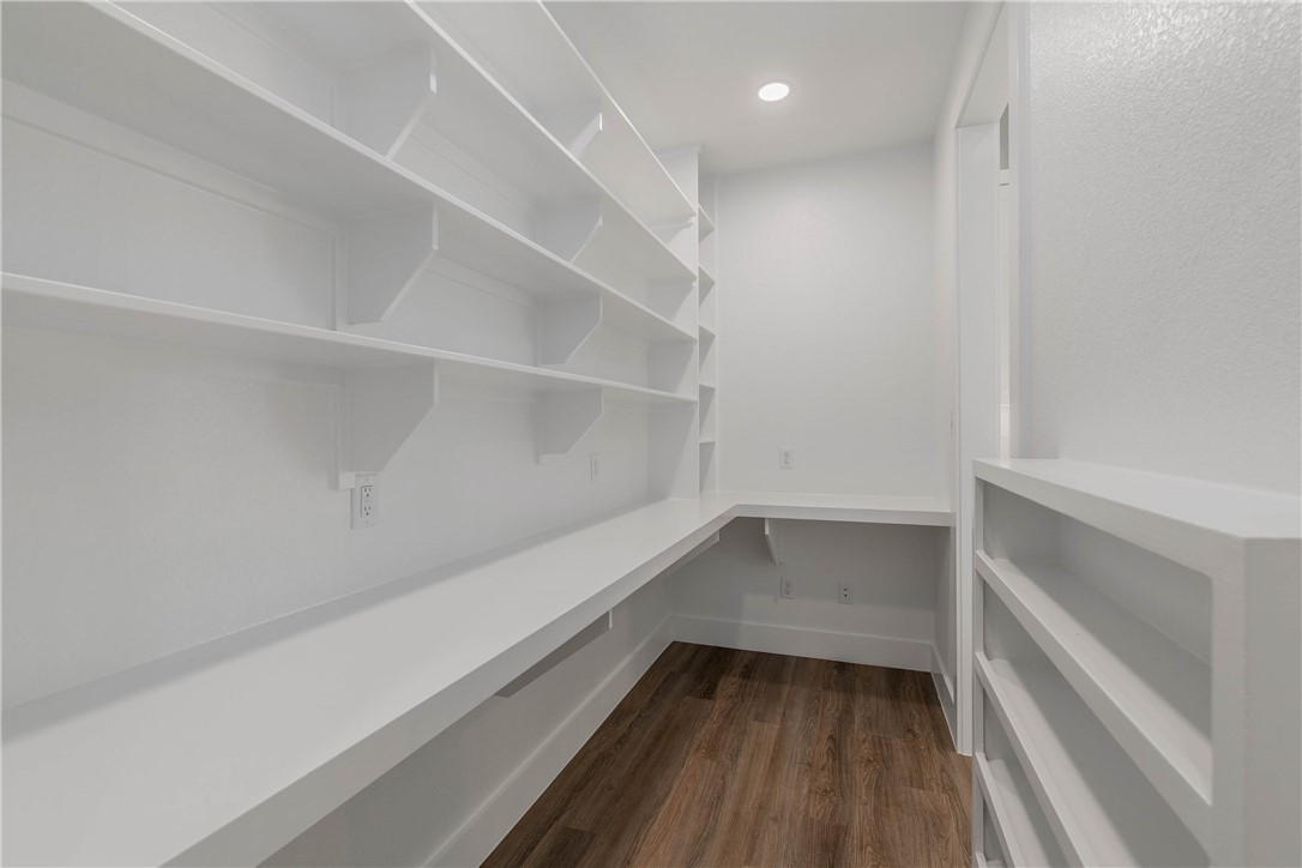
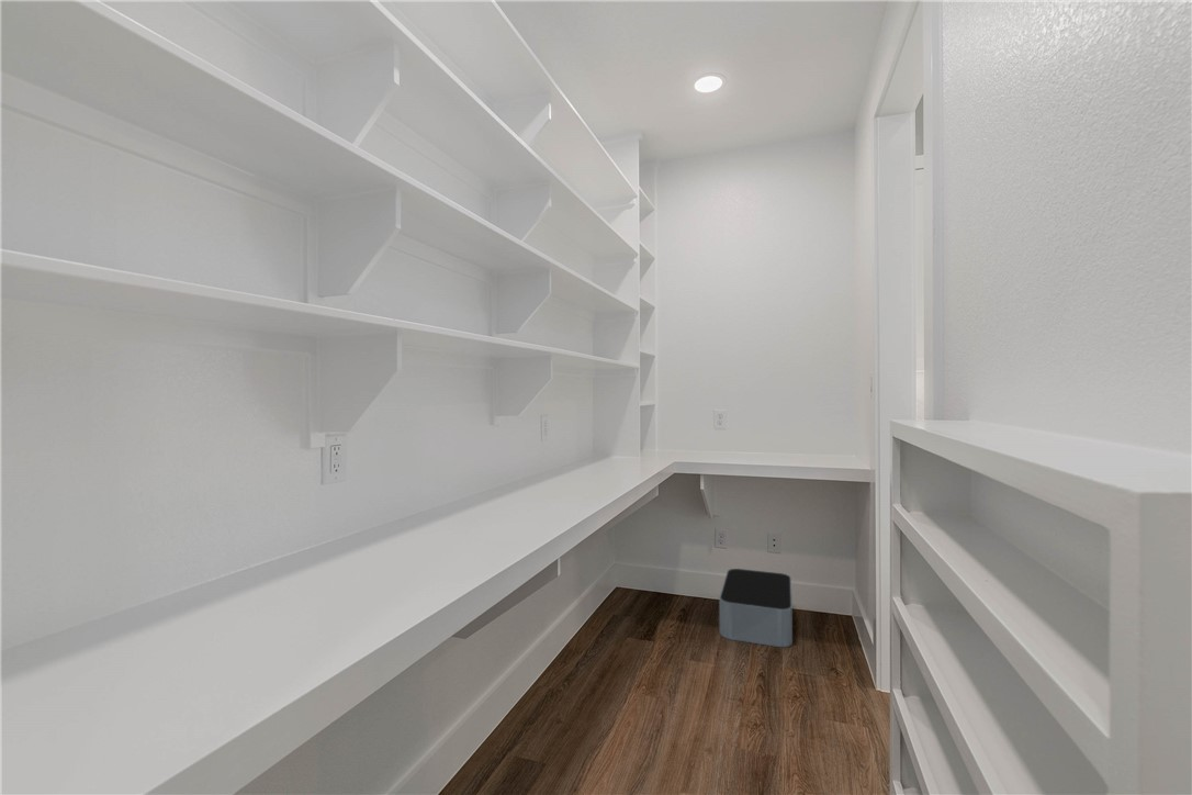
+ storage bin (756, 603)
